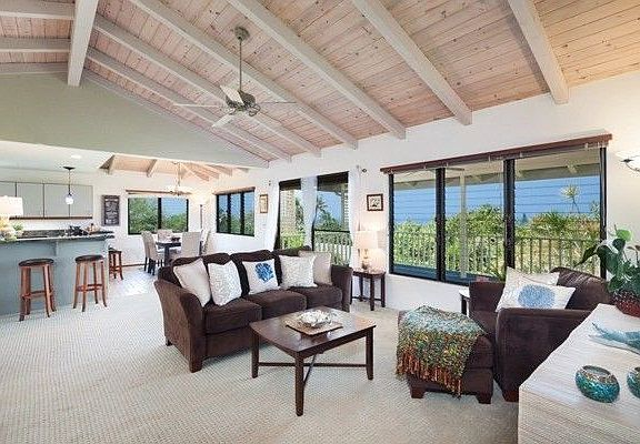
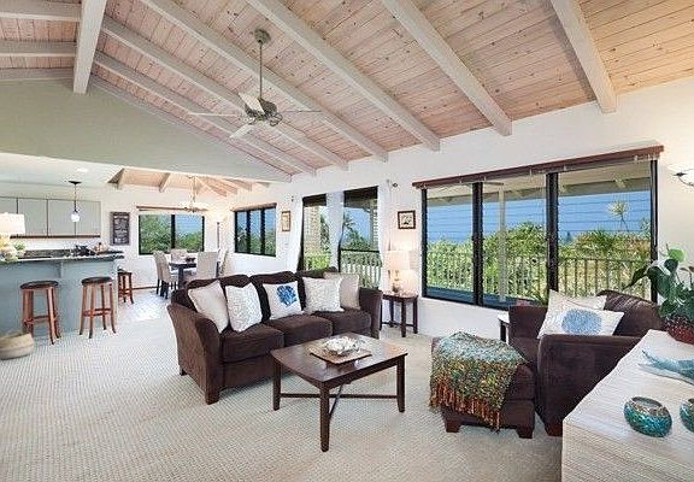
+ woven basket (14, 341)
